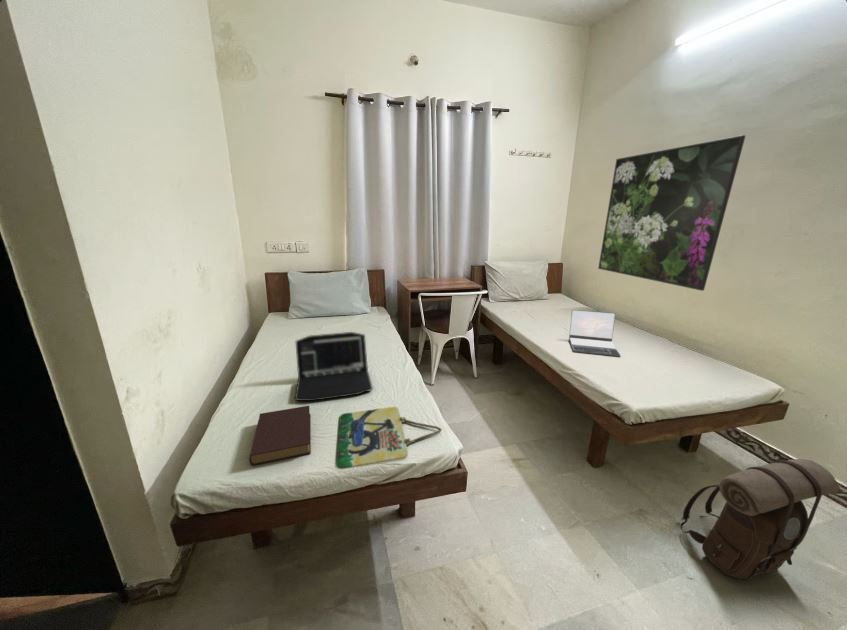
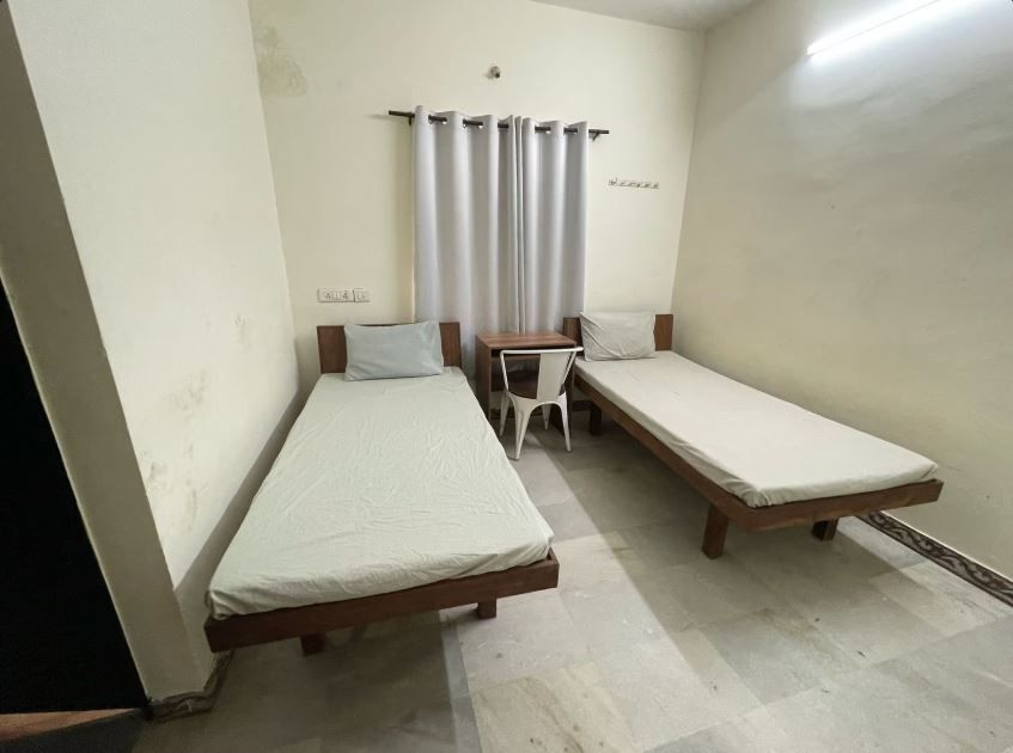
- laptop (594, 332)
- backpack (741, 505)
- home sign (390, 430)
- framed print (655, 217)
- book (283, 432)
- laptop (332, 364)
